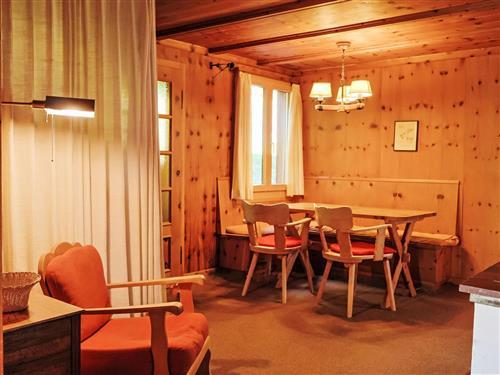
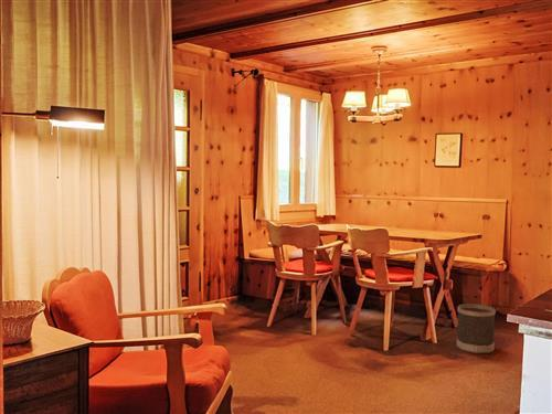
+ wastebasket (475, 328)
